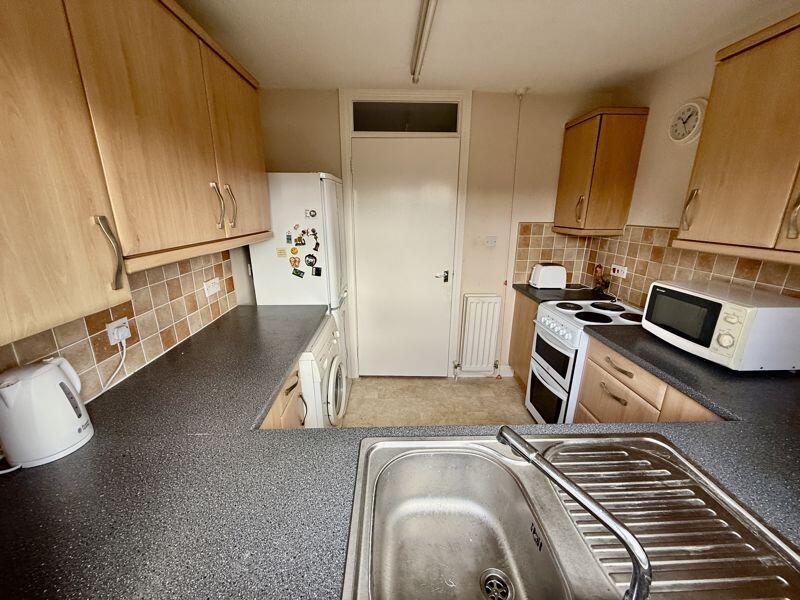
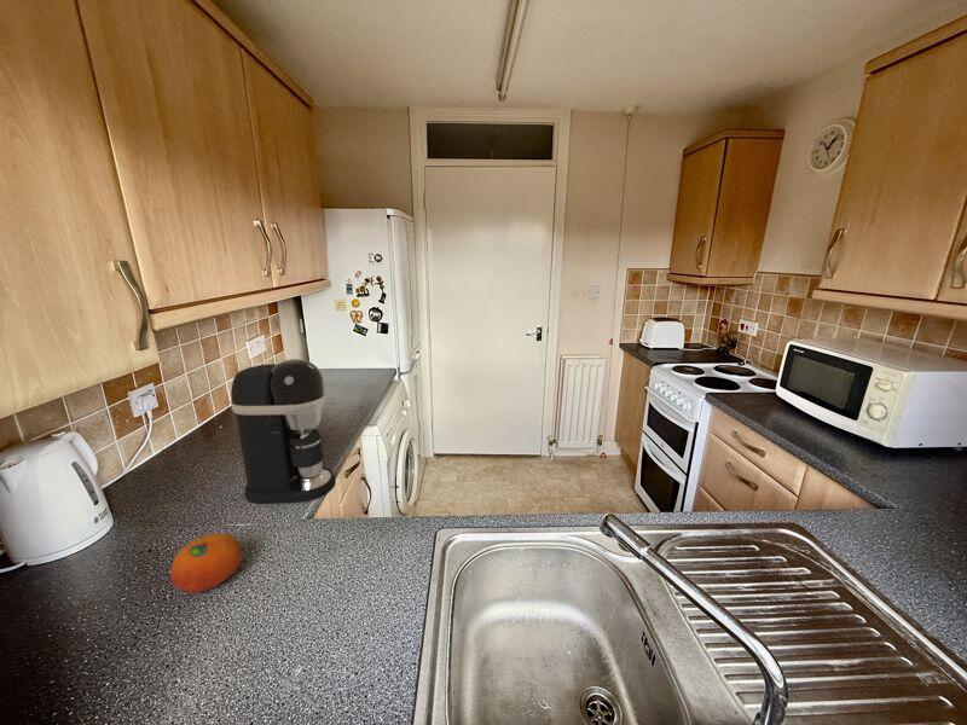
+ fruit (207, 562)
+ coffee maker (283, 427)
